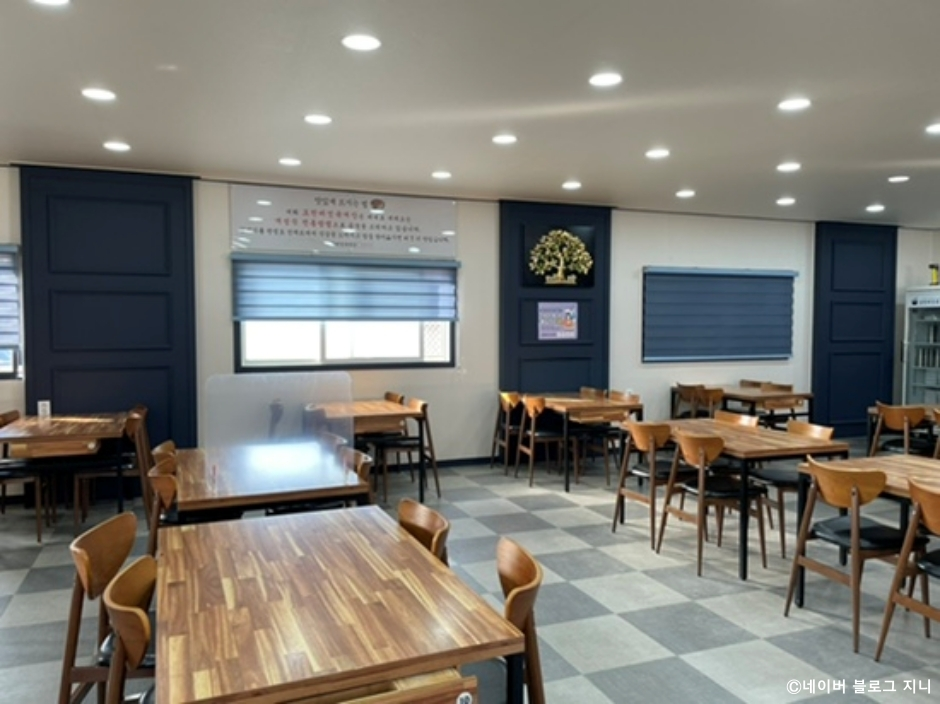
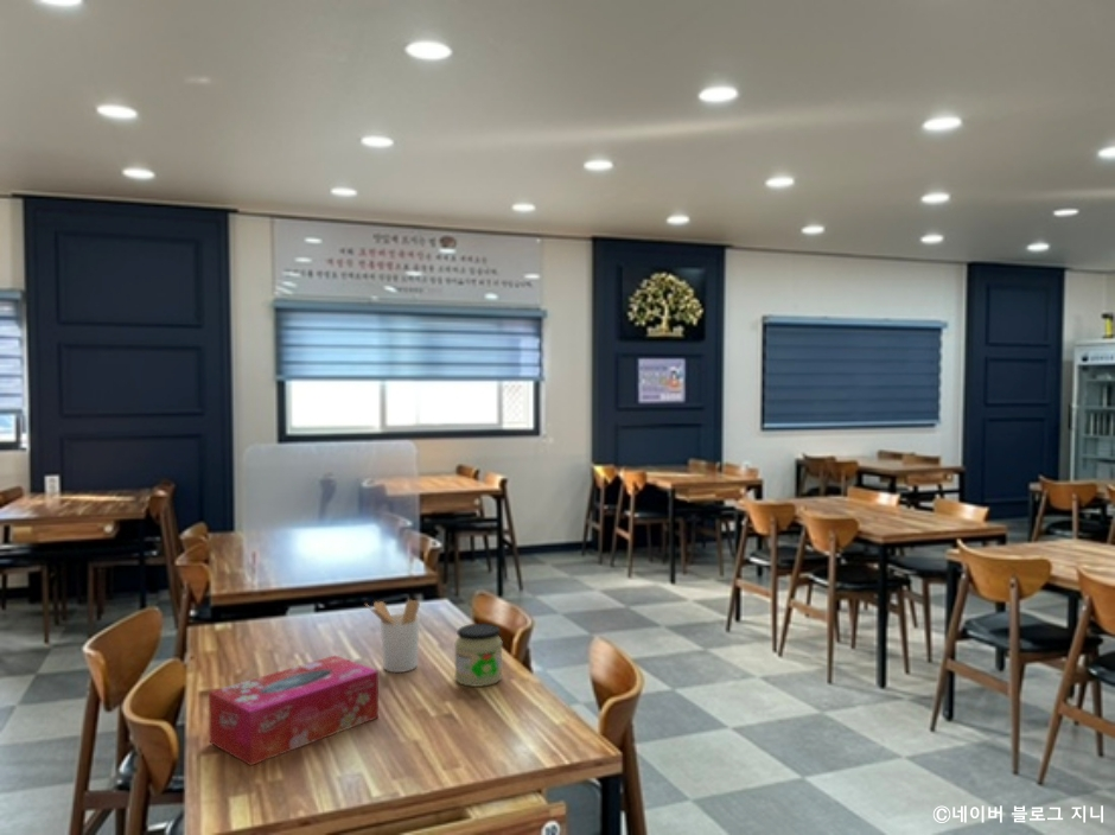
+ tissue box (297, 705)
+ jar (478, 654)
+ utensil holder (391, 633)
